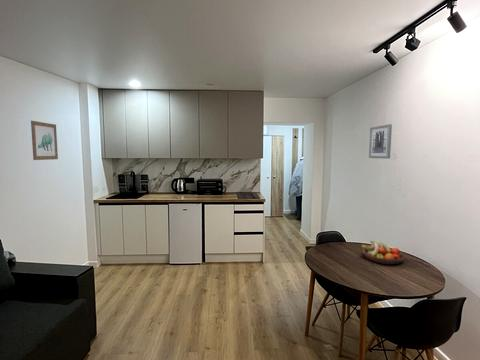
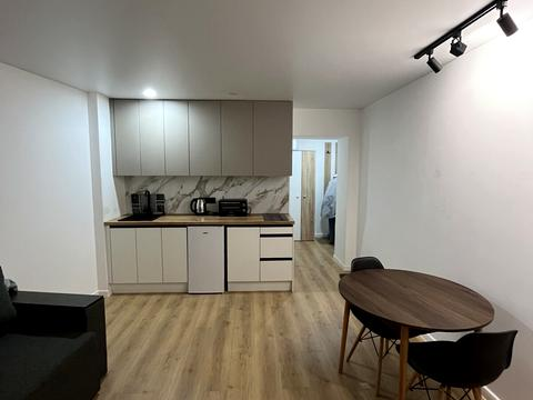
- wall art (379, 142)
- wall art (45, 141)
- fruit bowl (382, 251)
